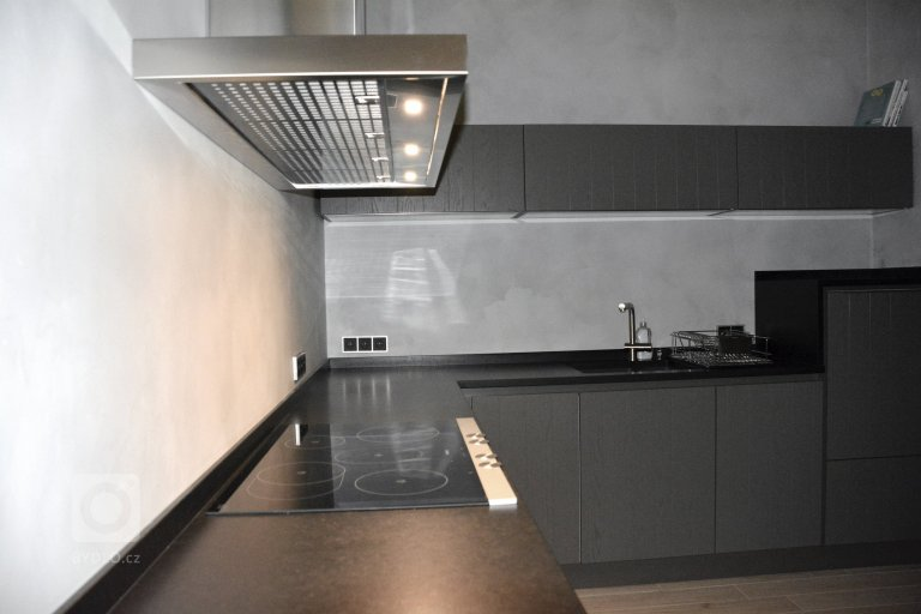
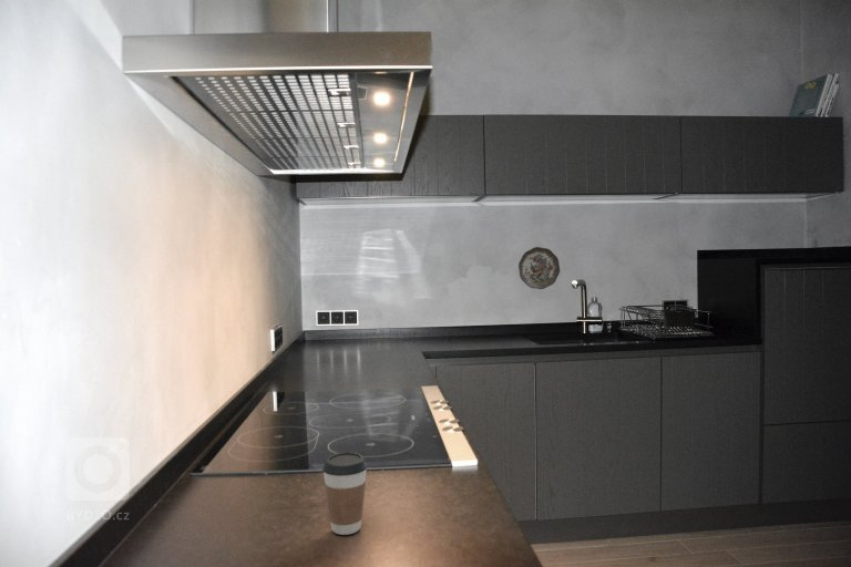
+ coffee cup (345, 493)
+ decorative plate (539, 268)
